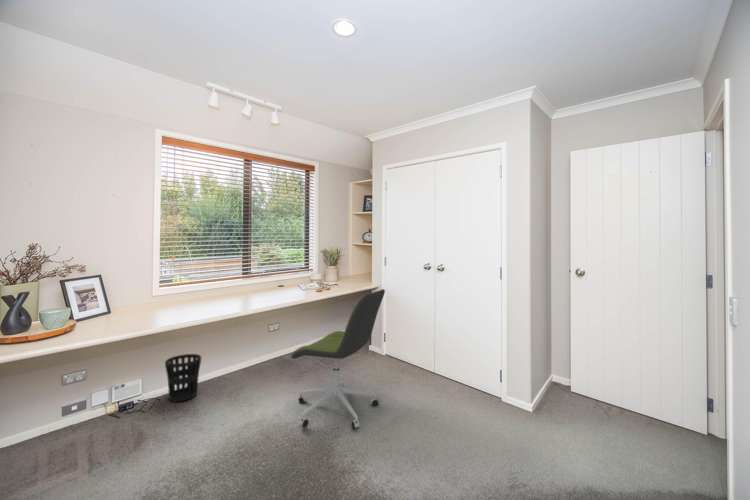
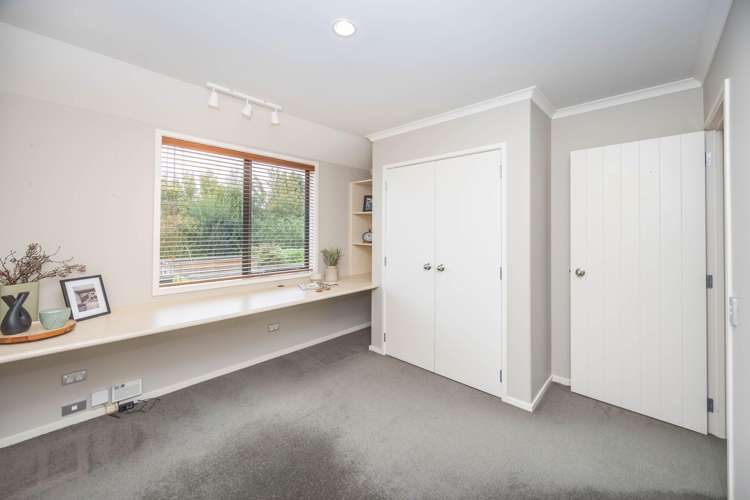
- office chair (336, 349)
- wastebasket (183, 377)
